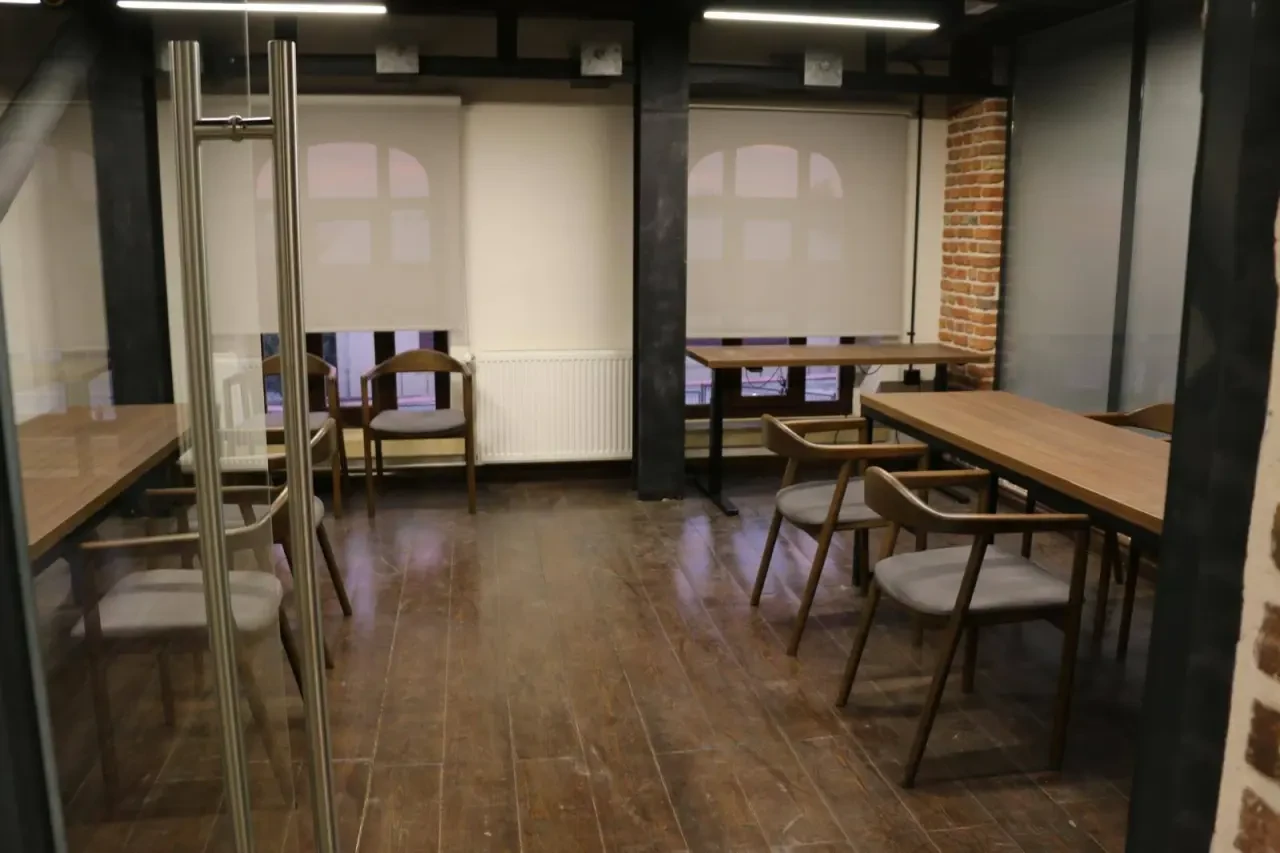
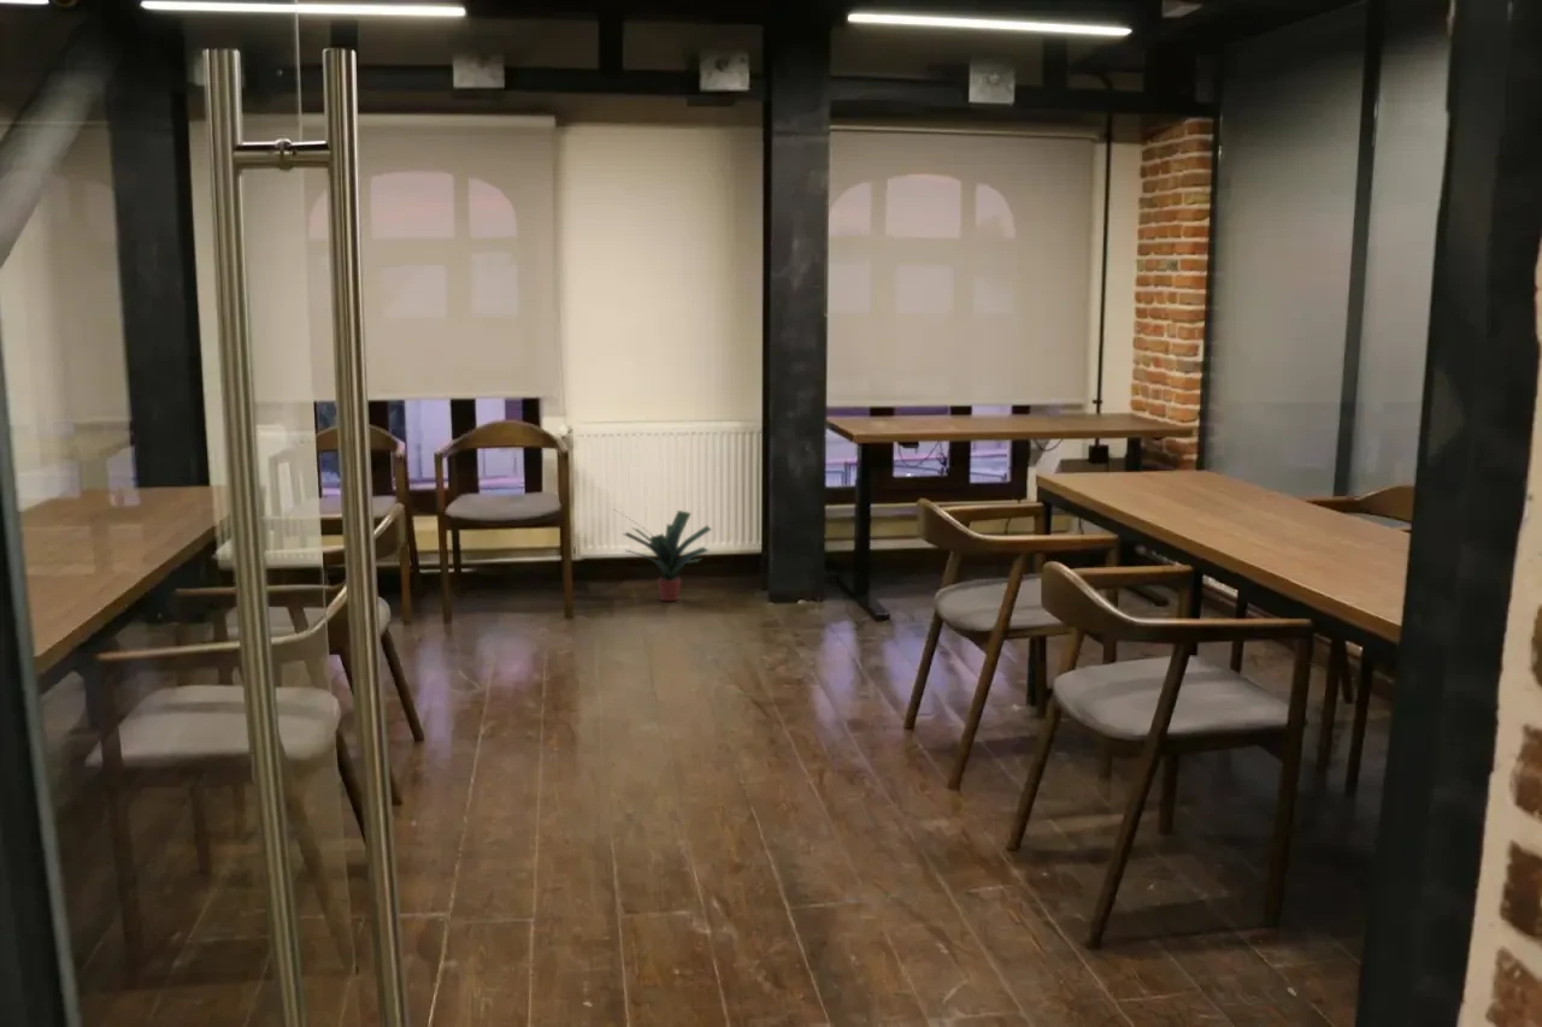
+ potted plant (663, 553)
